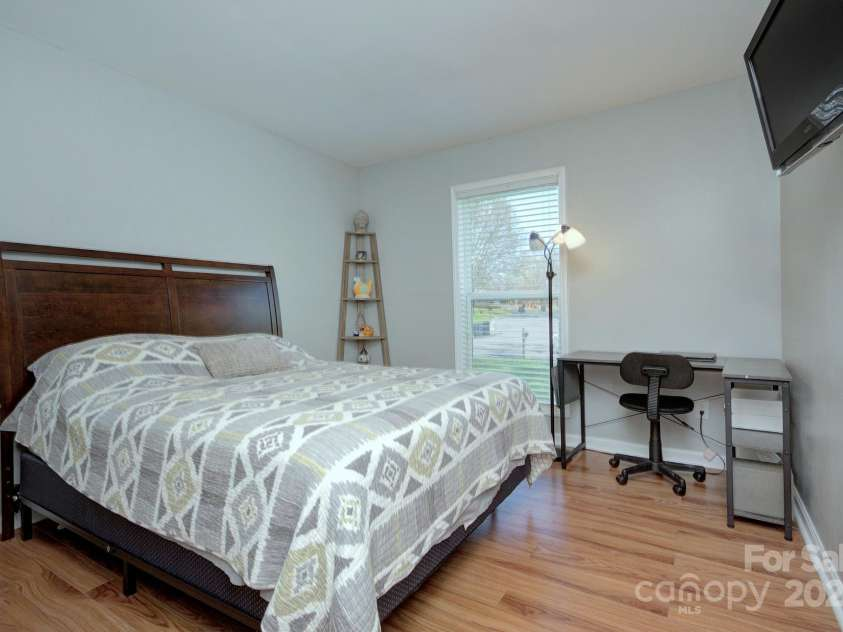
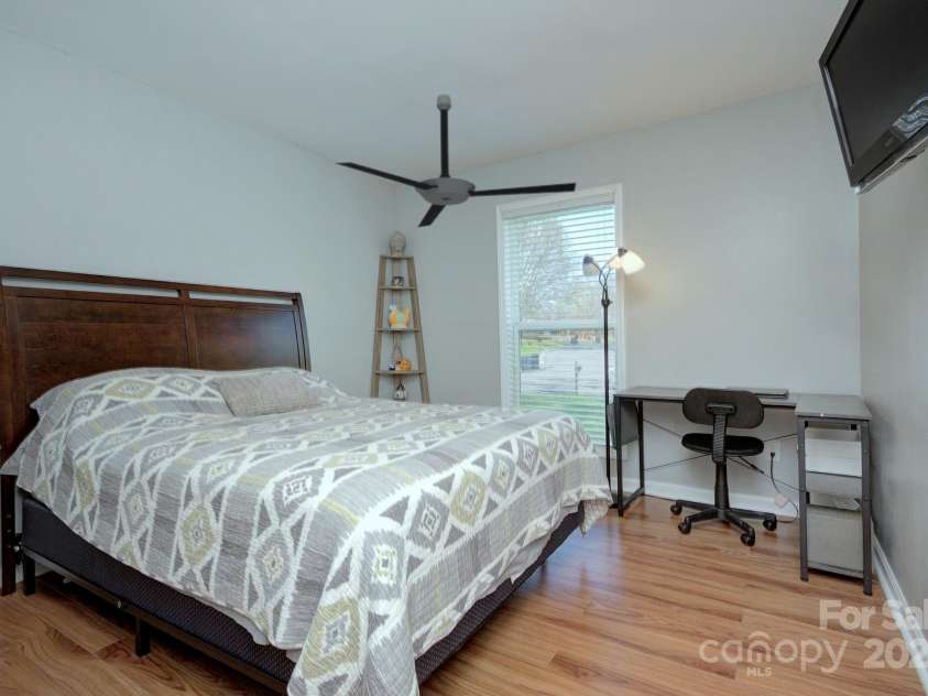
+ ceiling fan (448, 155)
